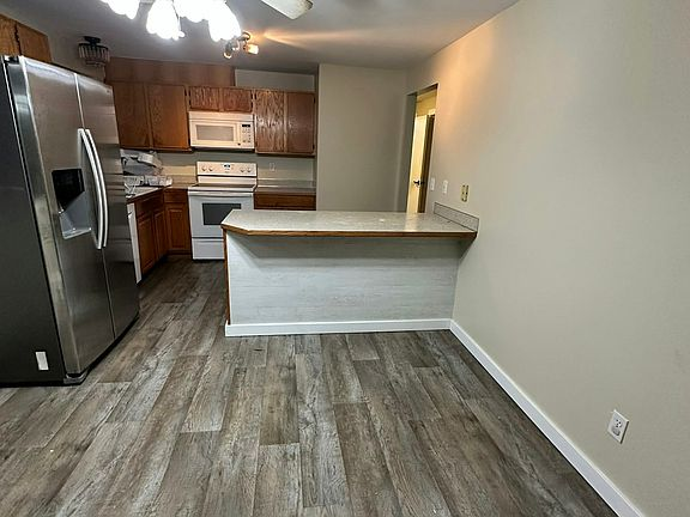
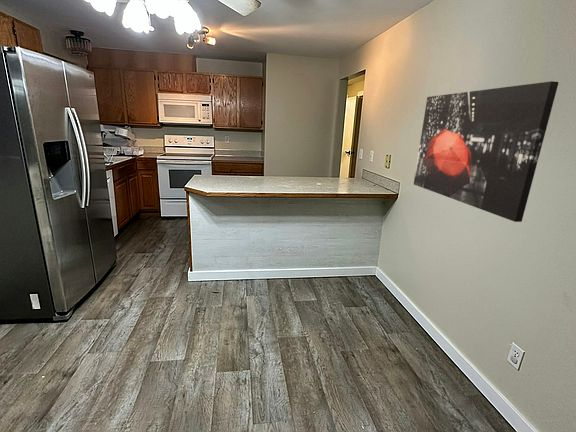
+ wall art (465, 147)
